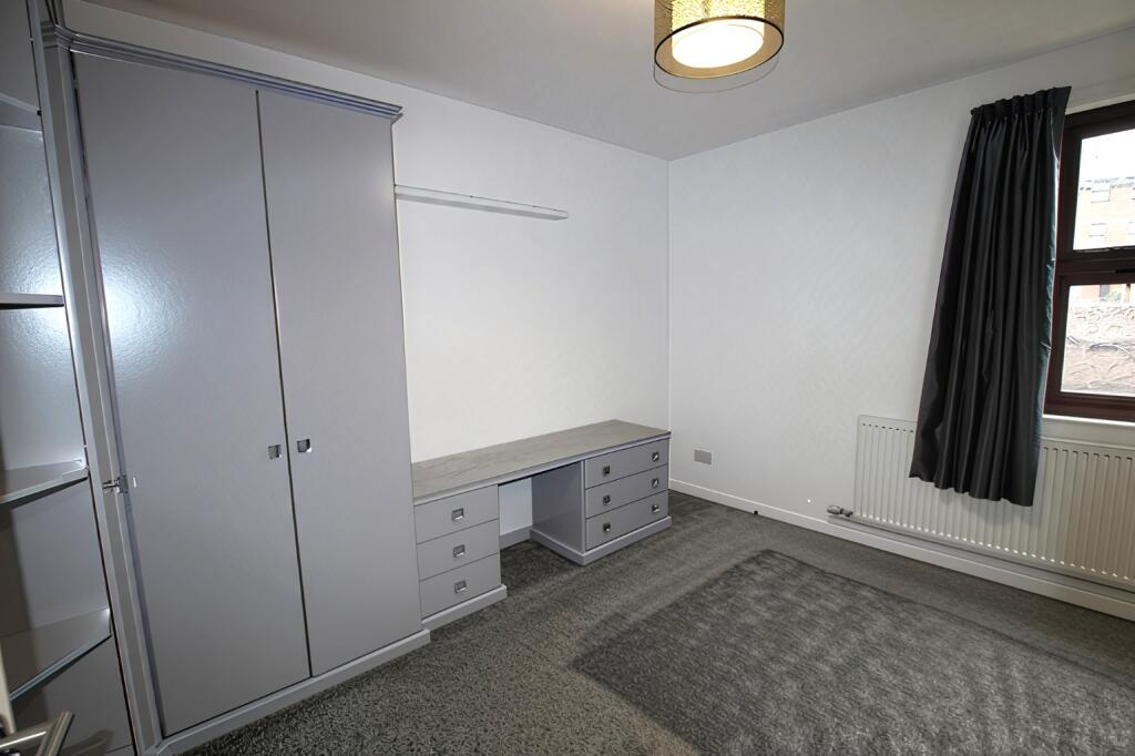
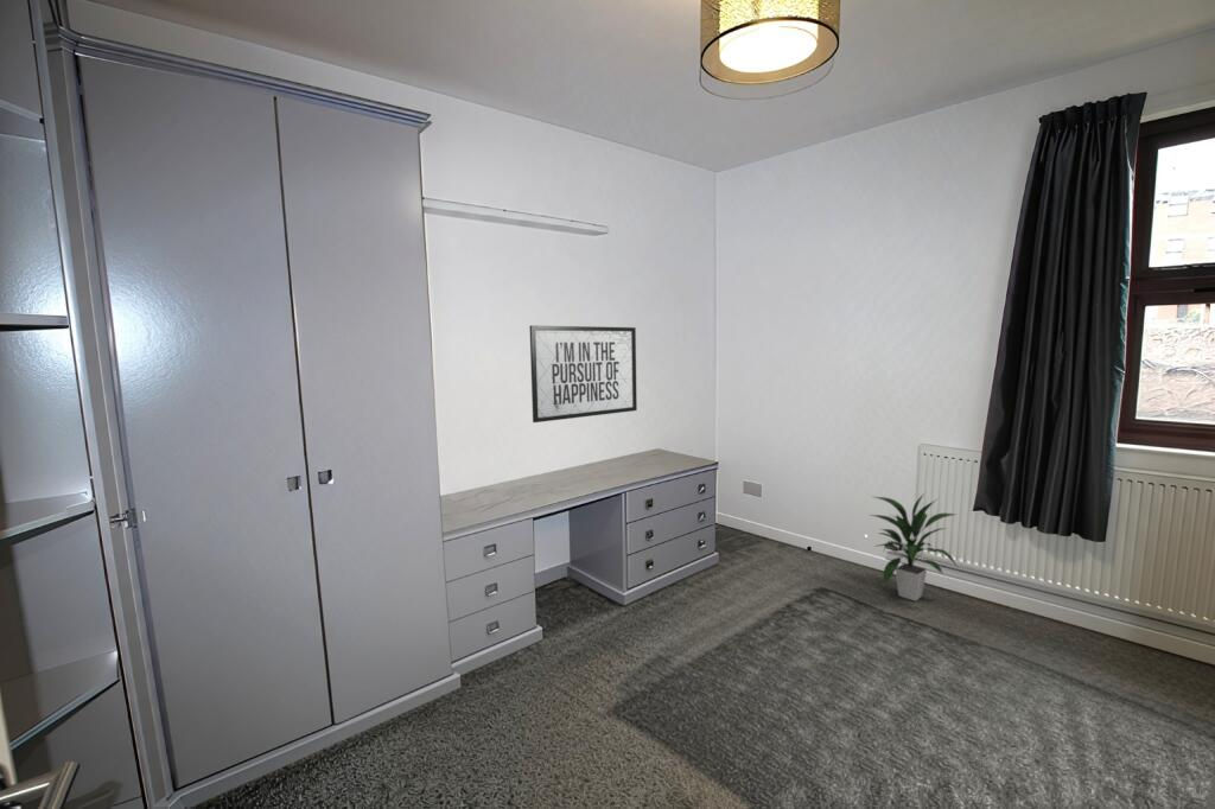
+ mirror (587, 371)
+ indoor plant (908, 543)
